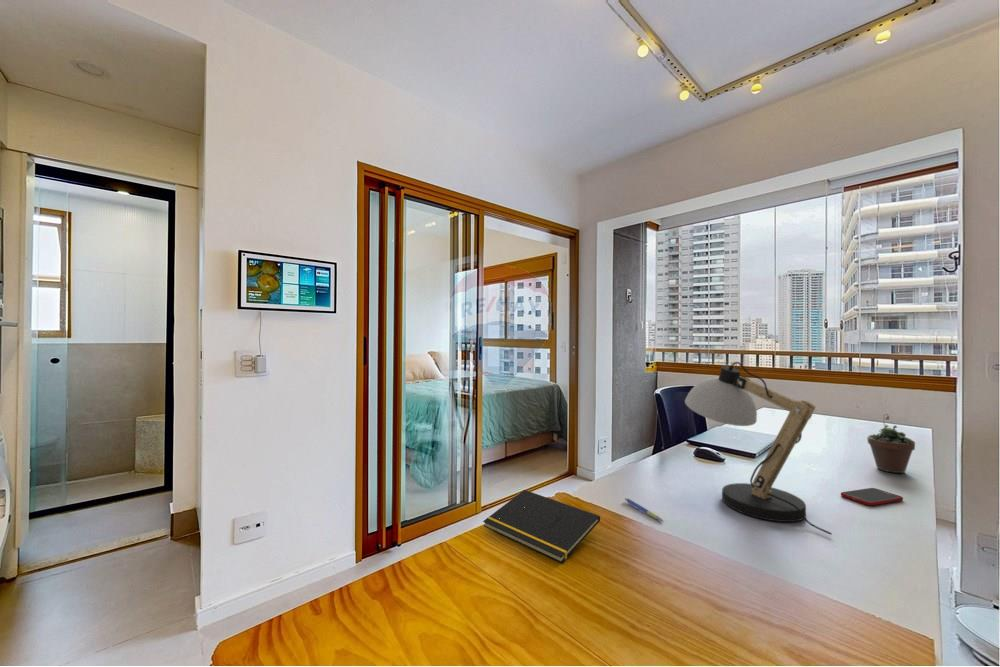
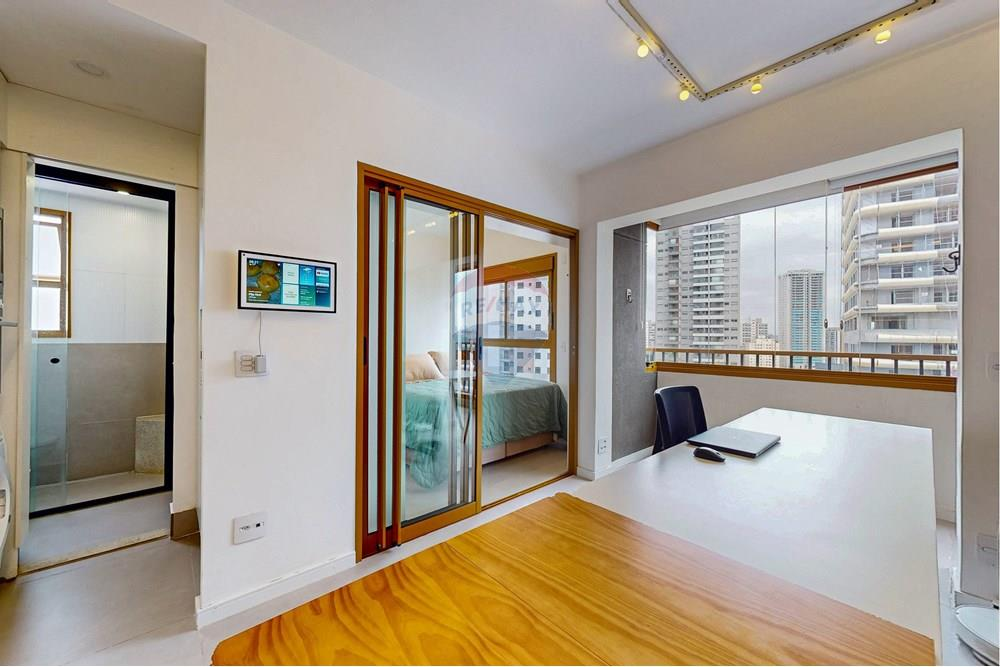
- succulent plant (890, 441)
- desk lamp (749, 425)
- cell phone (871, 496)
- notepad (540, 521)
- pen (643, 509)
